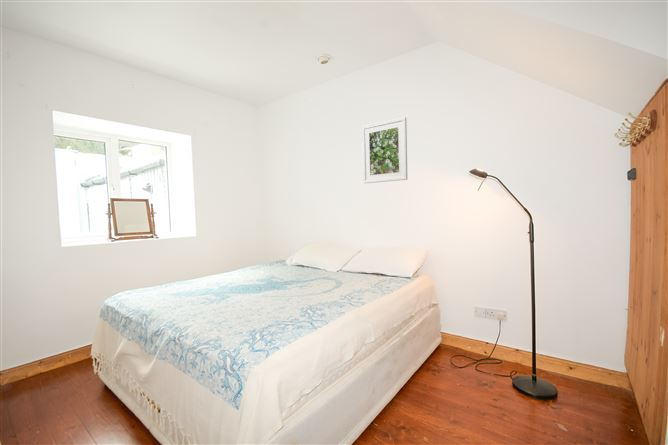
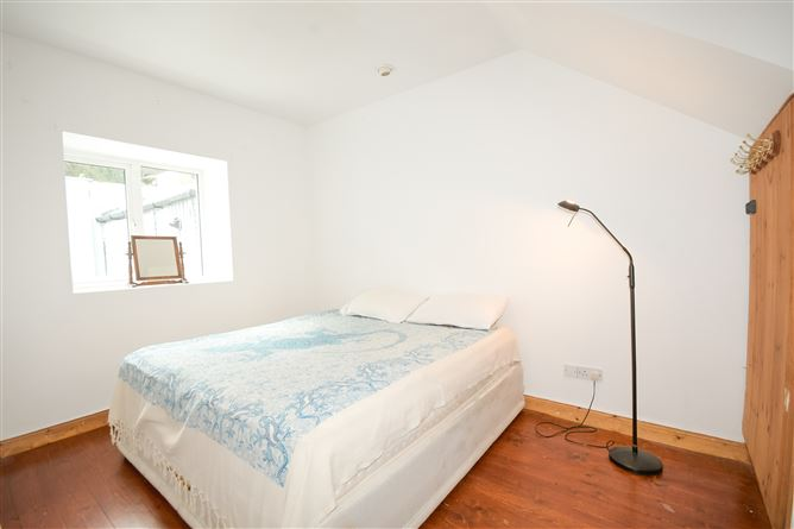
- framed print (383, 152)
